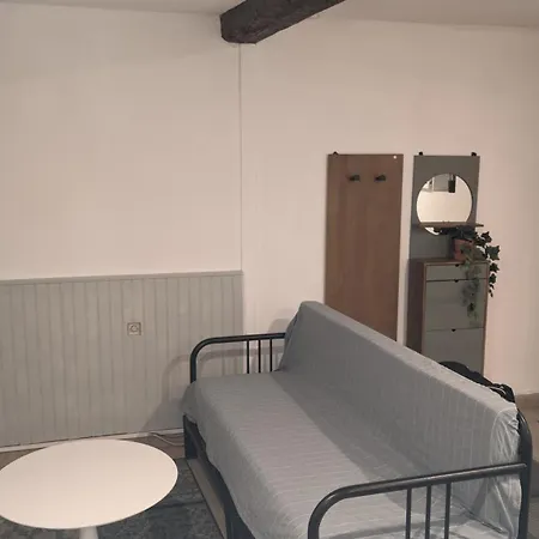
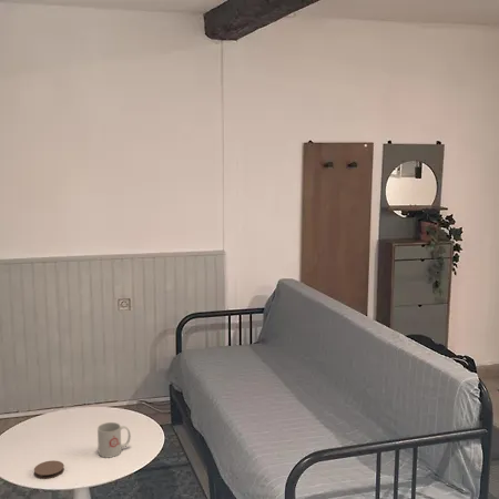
+ coaster (49, 469)
+ mug (114, 438)
